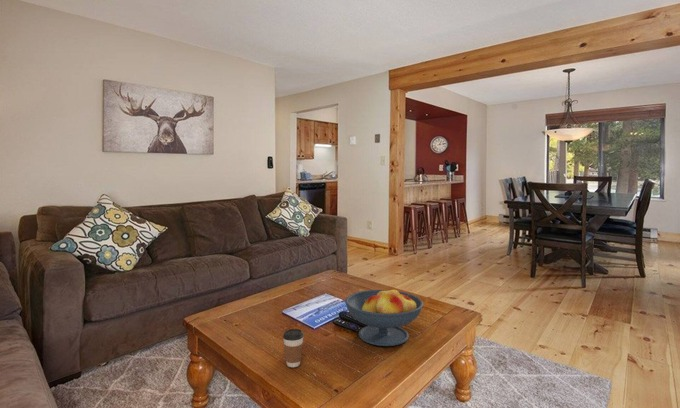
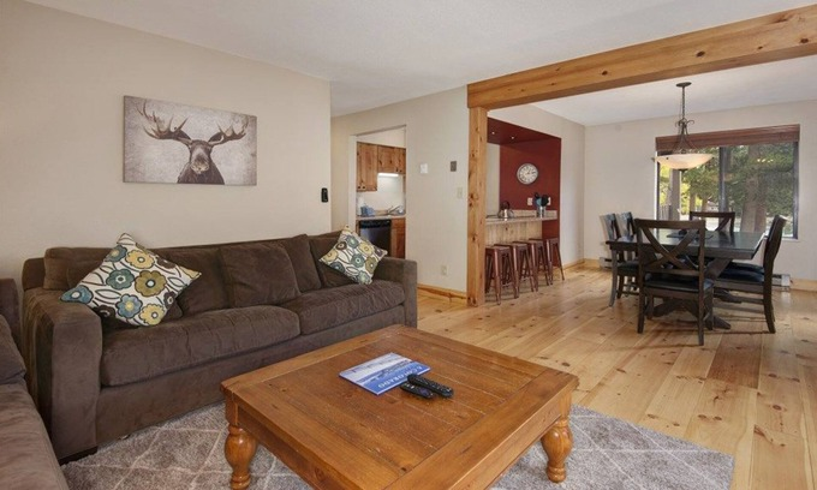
- coffee cup (293, 348)
- fruit bowl (383, 312)
